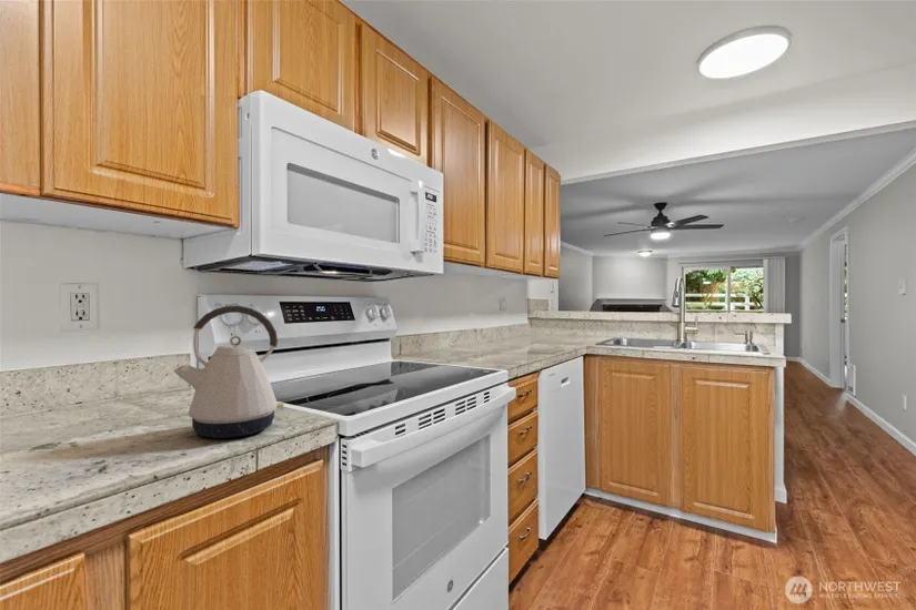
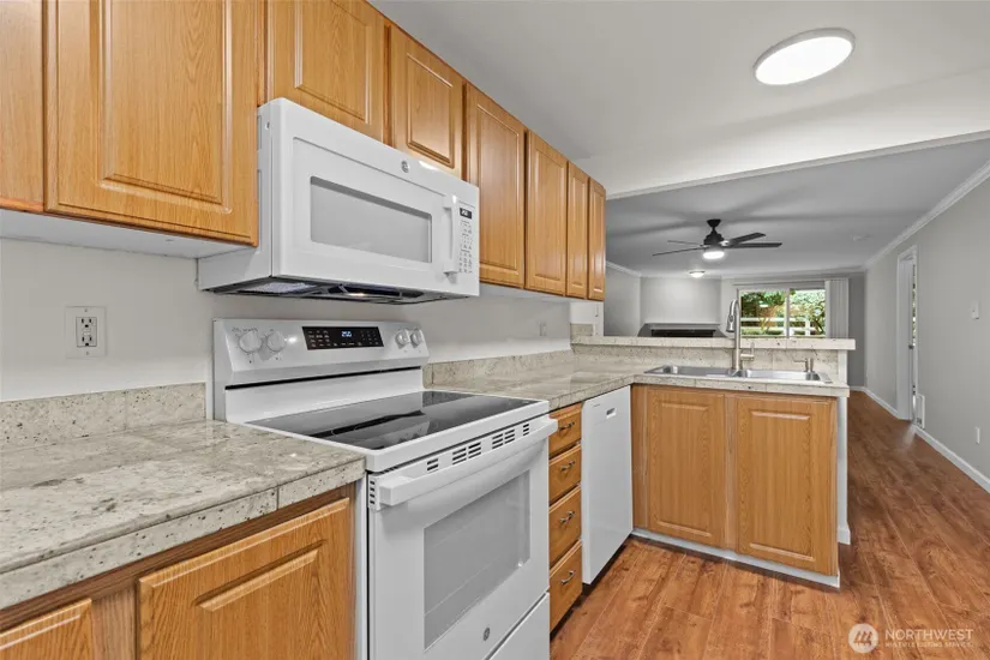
- kettle (231, 367)
